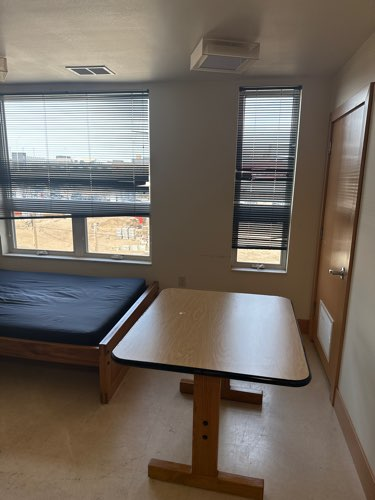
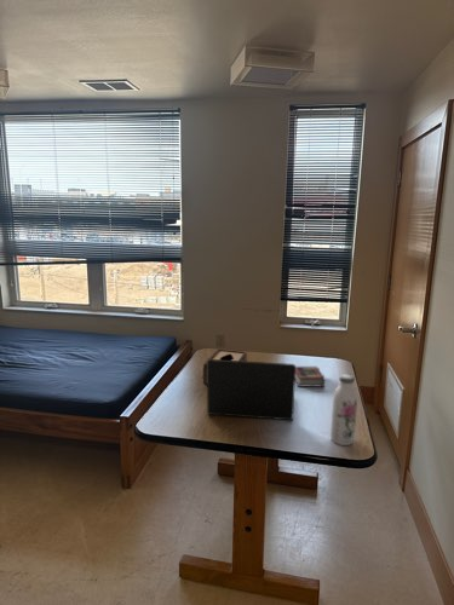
+ tissue box (225, 359)
+ laptop (252, 379)
+ water bottle (344, 408)
+ book (308, 375)
